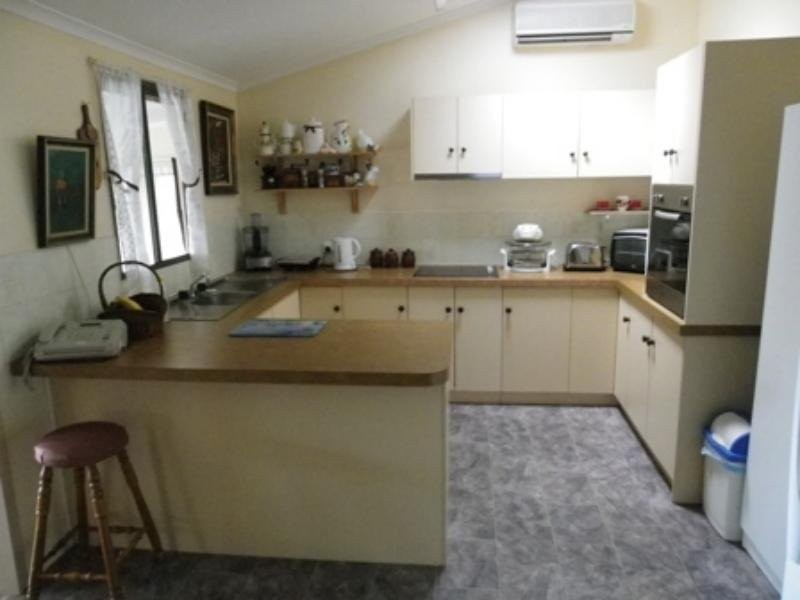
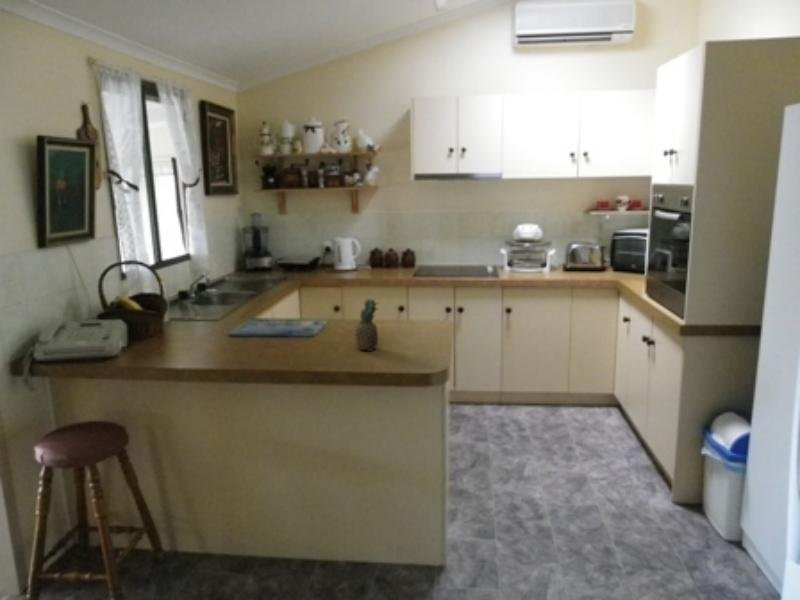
+ fruit (366, 323)
